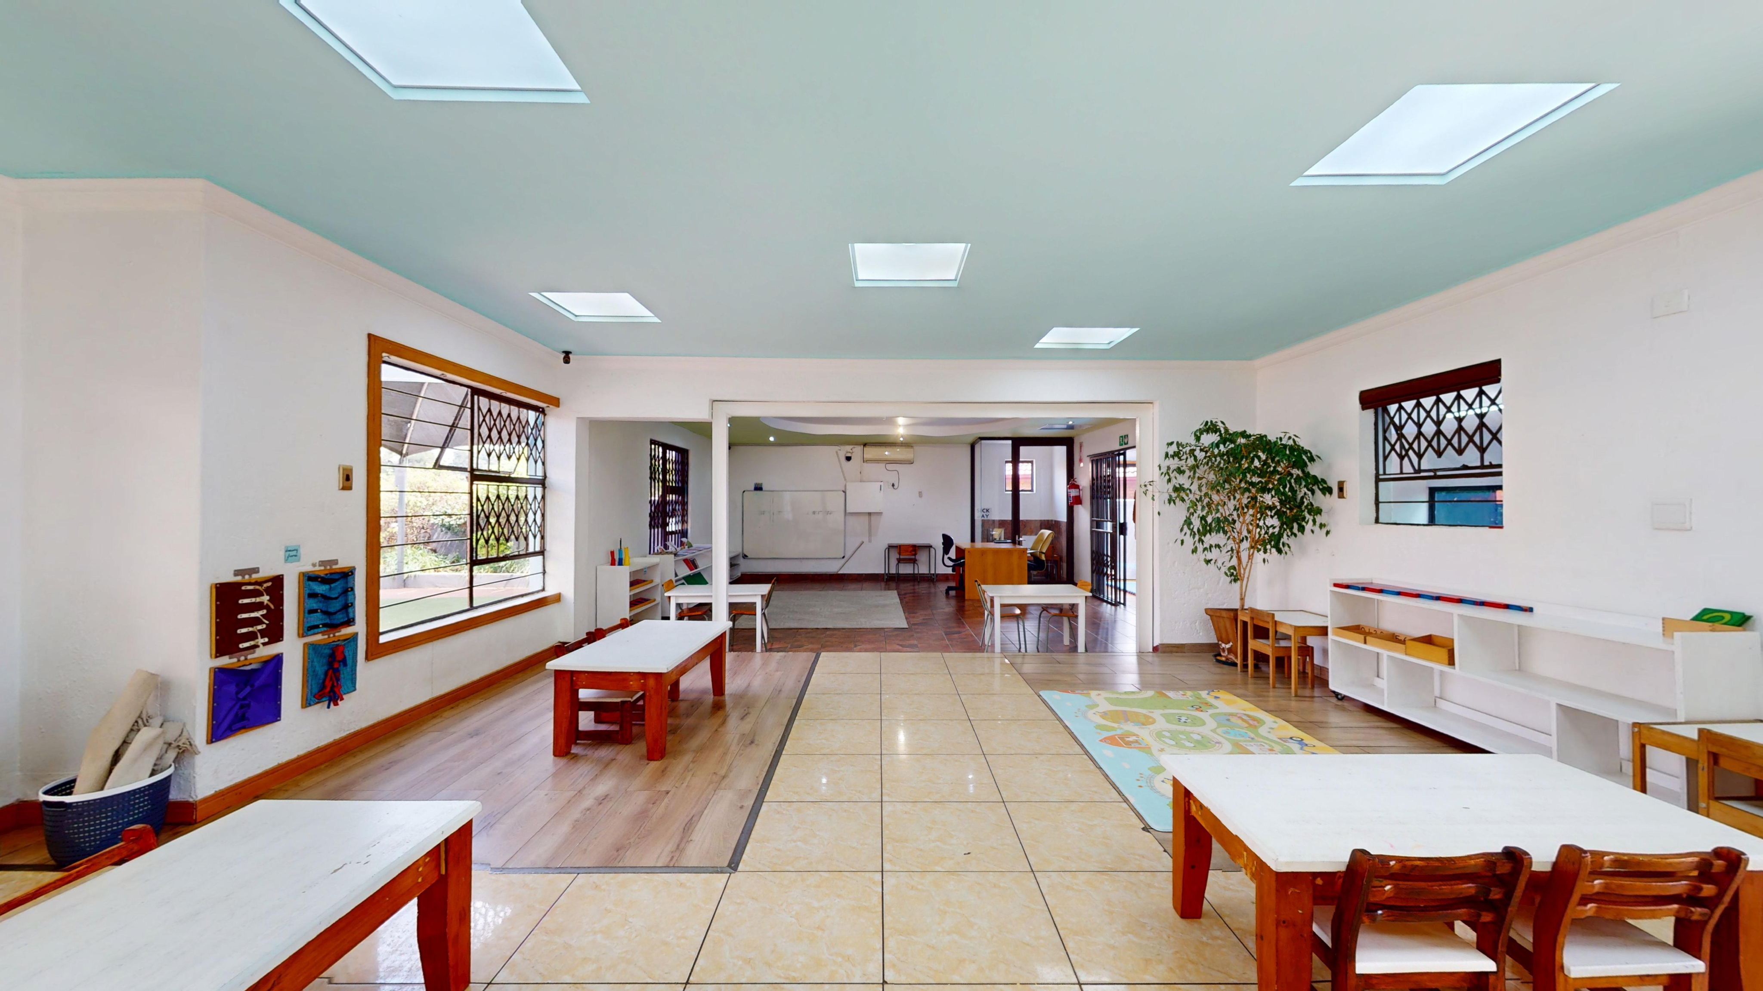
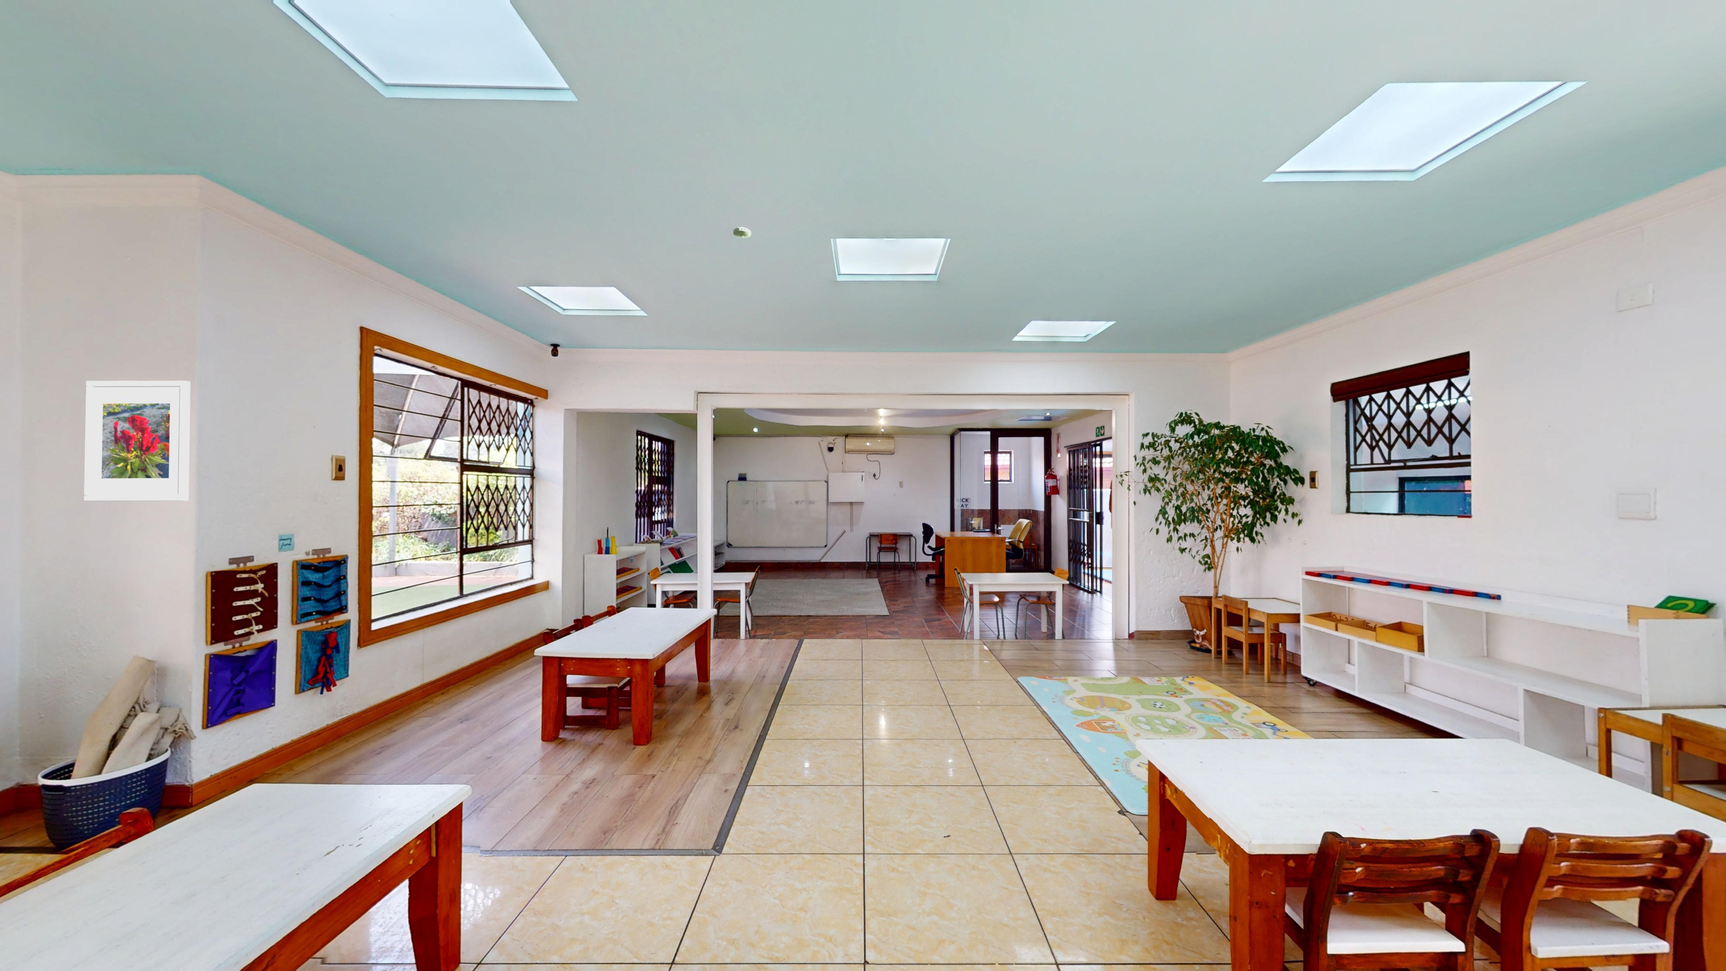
+ smoke detector (742, 232)
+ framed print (138, 441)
